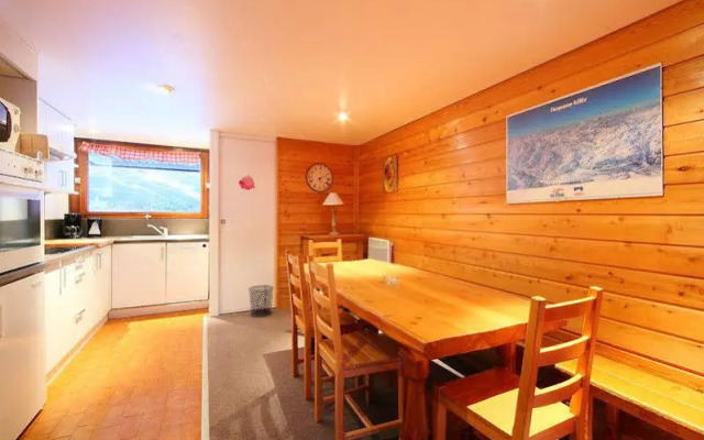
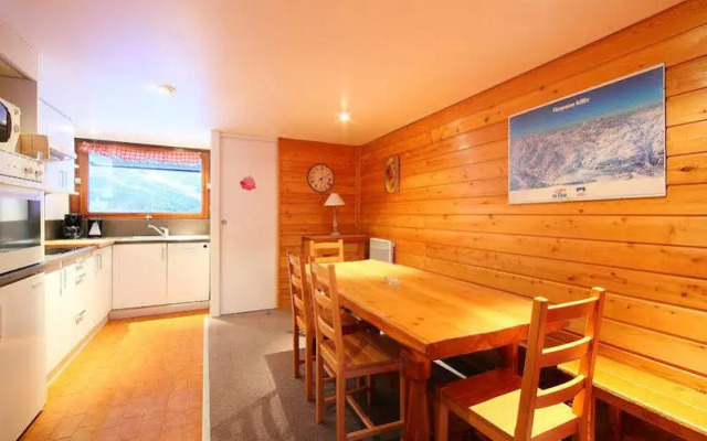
- waste bin (261, 300)
